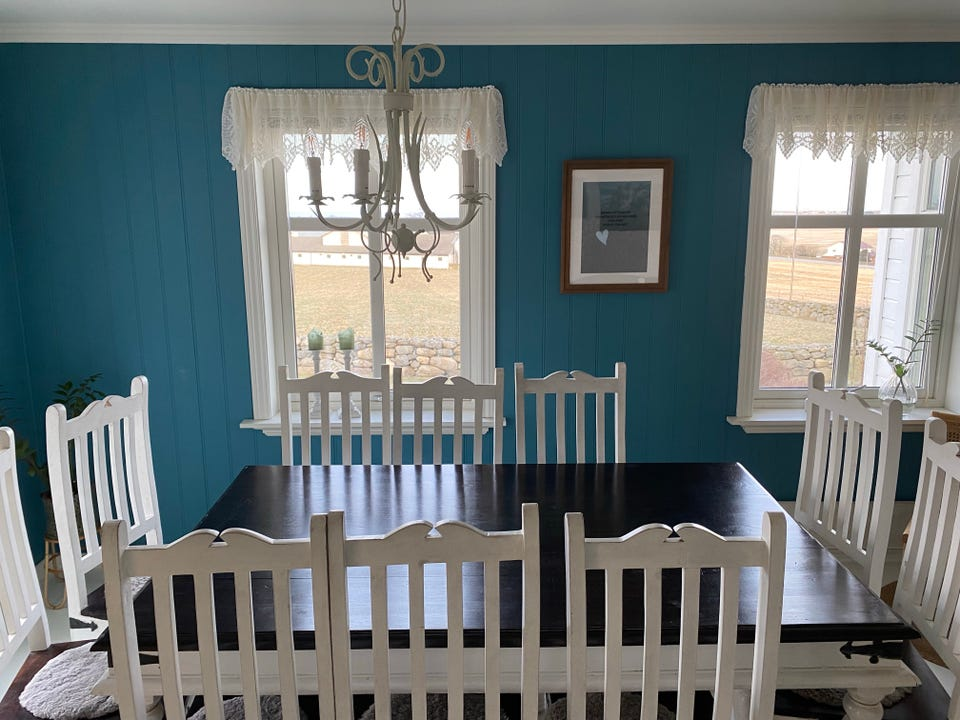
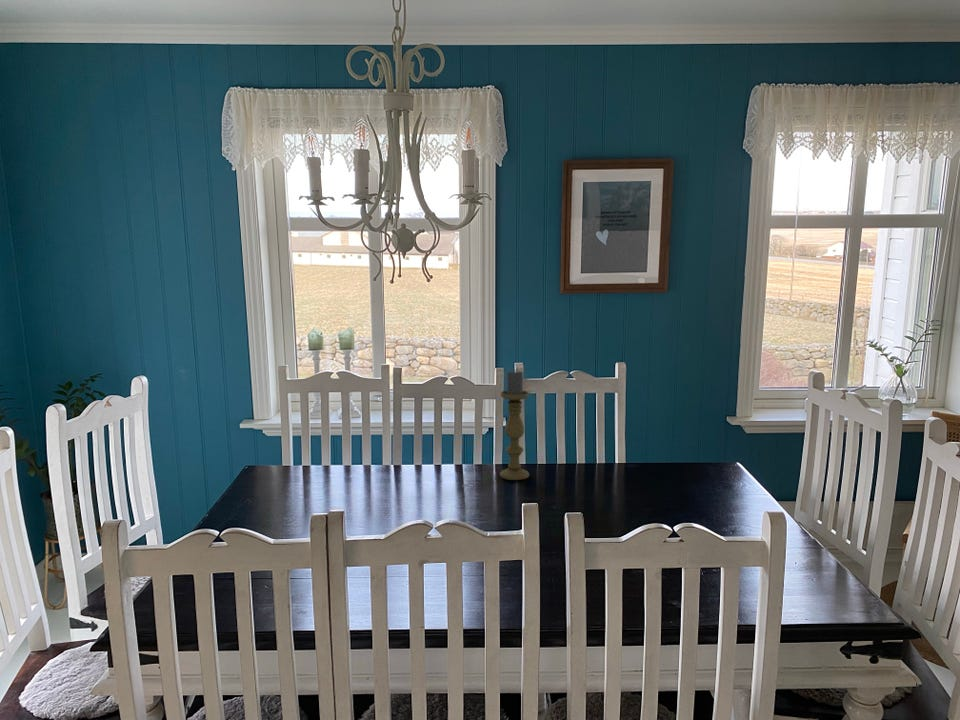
+ candle holder (514, 422)
